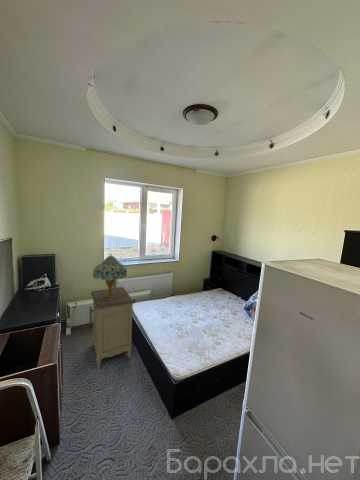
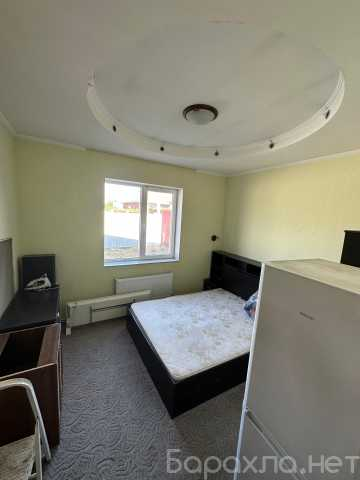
- table lamp (110, 274)
- nightstand (108, 324)
